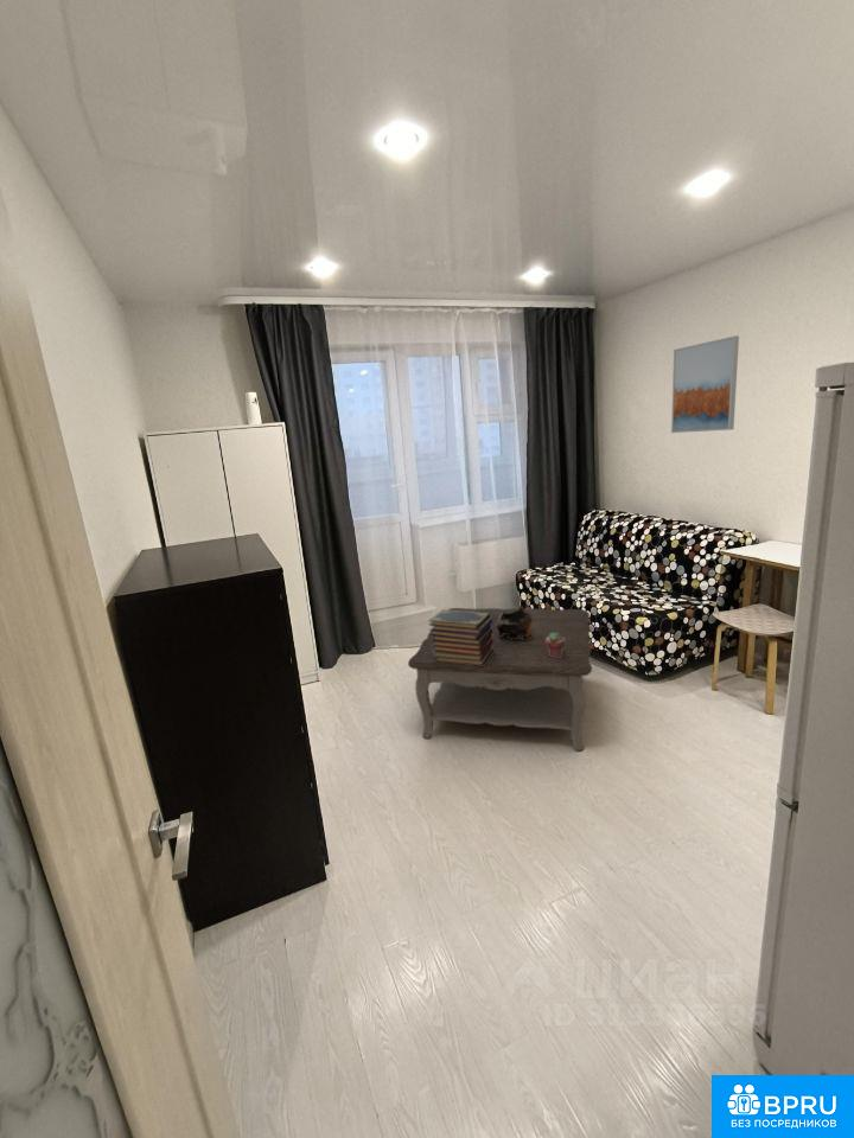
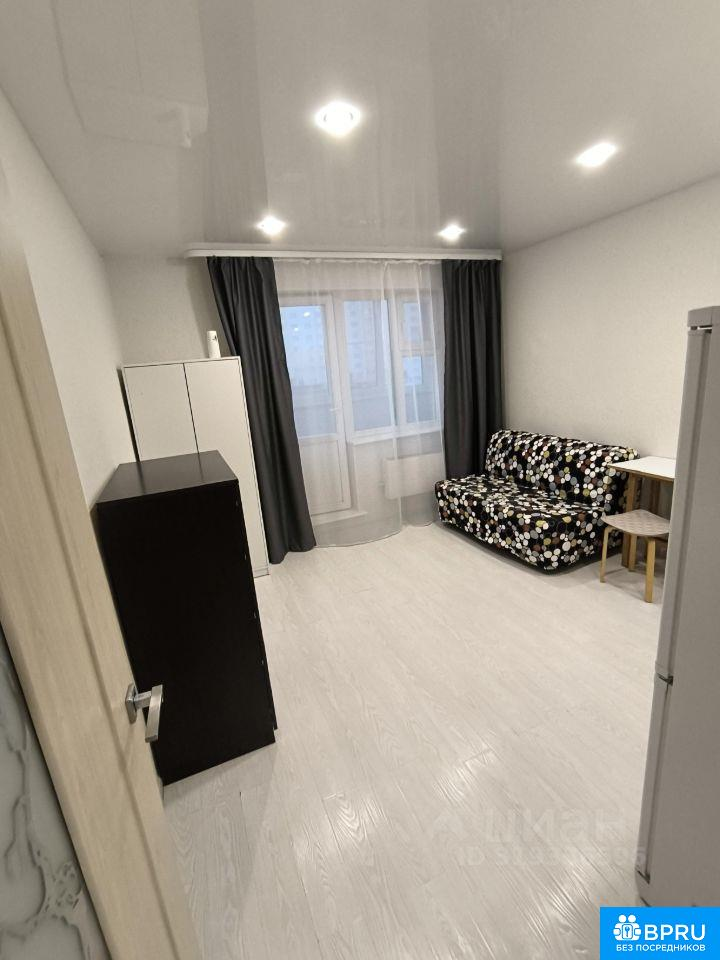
- potted succulent (555, 644)
- book stack (461, 637)
- decorative bowl (515, 624)
- wall art (702, 388)
- coffee table (508, 669)
